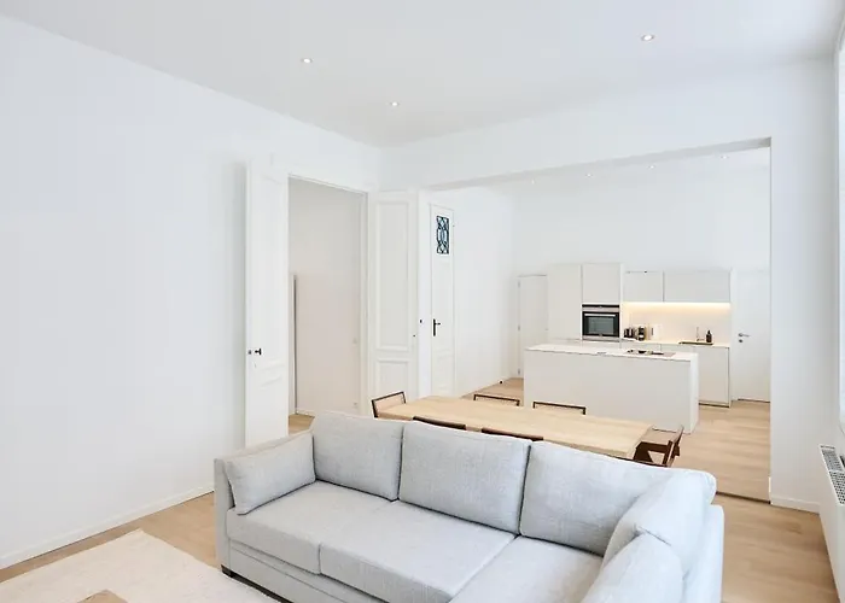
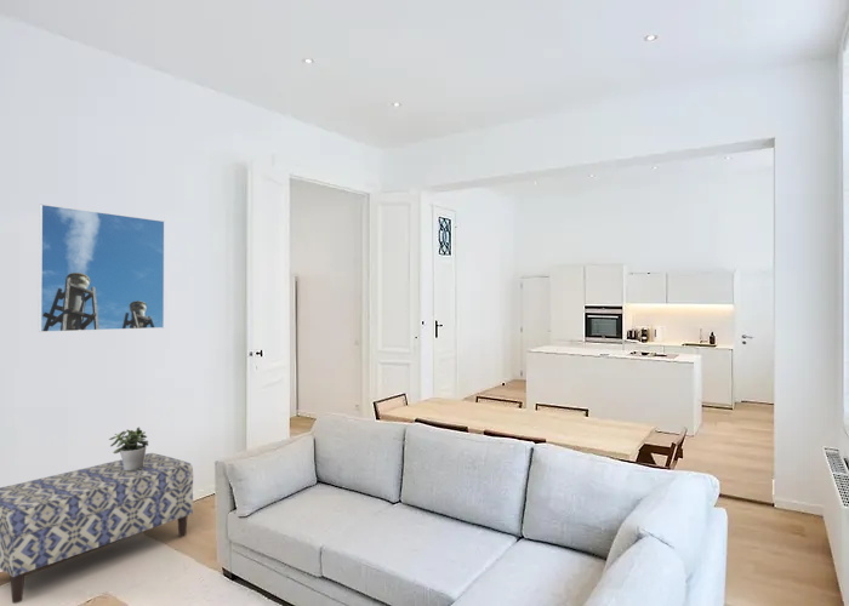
+ potted plant (129, 447)
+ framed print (107, 271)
+ bench (93, 516)
